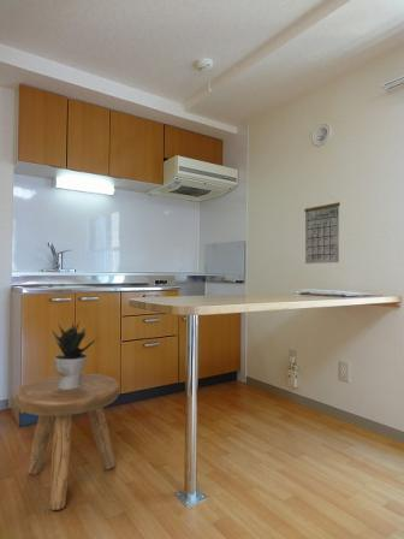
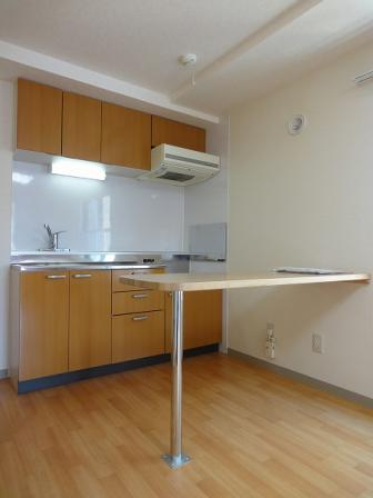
- stool (69, 433)
- calendar (321, 227)
- potted plant (67, 353)
